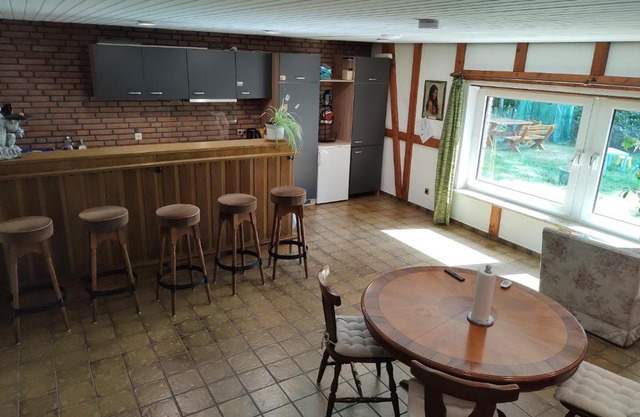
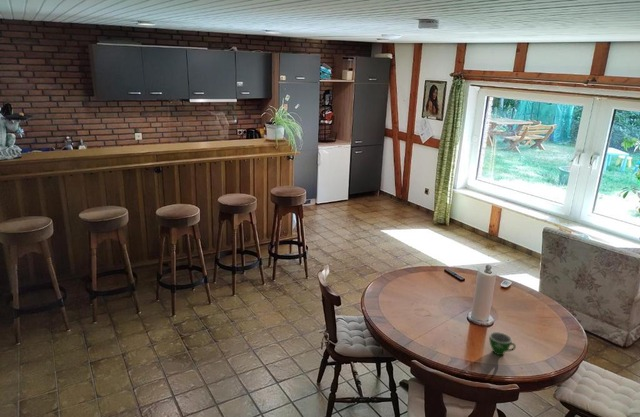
+ teacup (501, 345)
